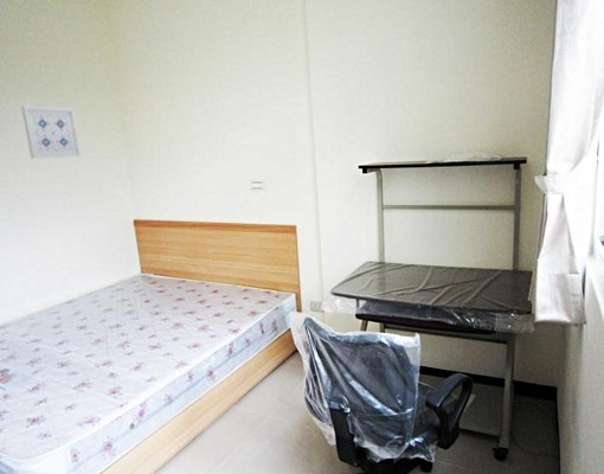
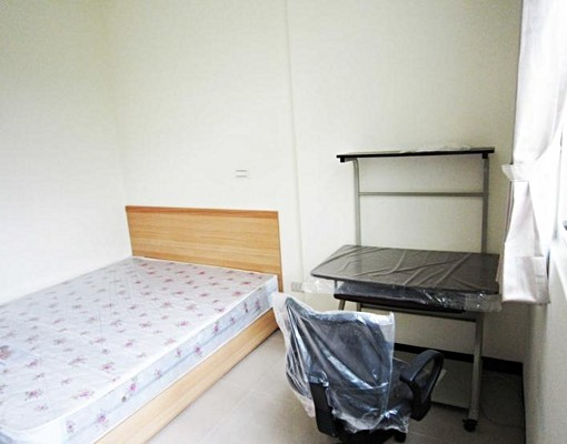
- wall art (52, 132)
